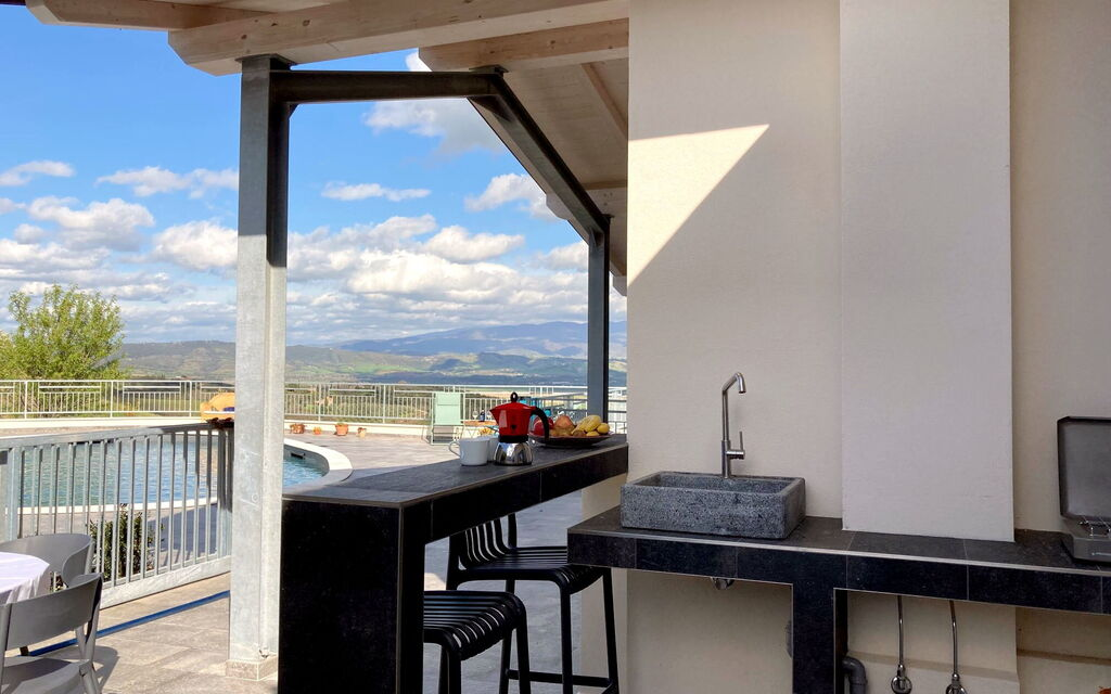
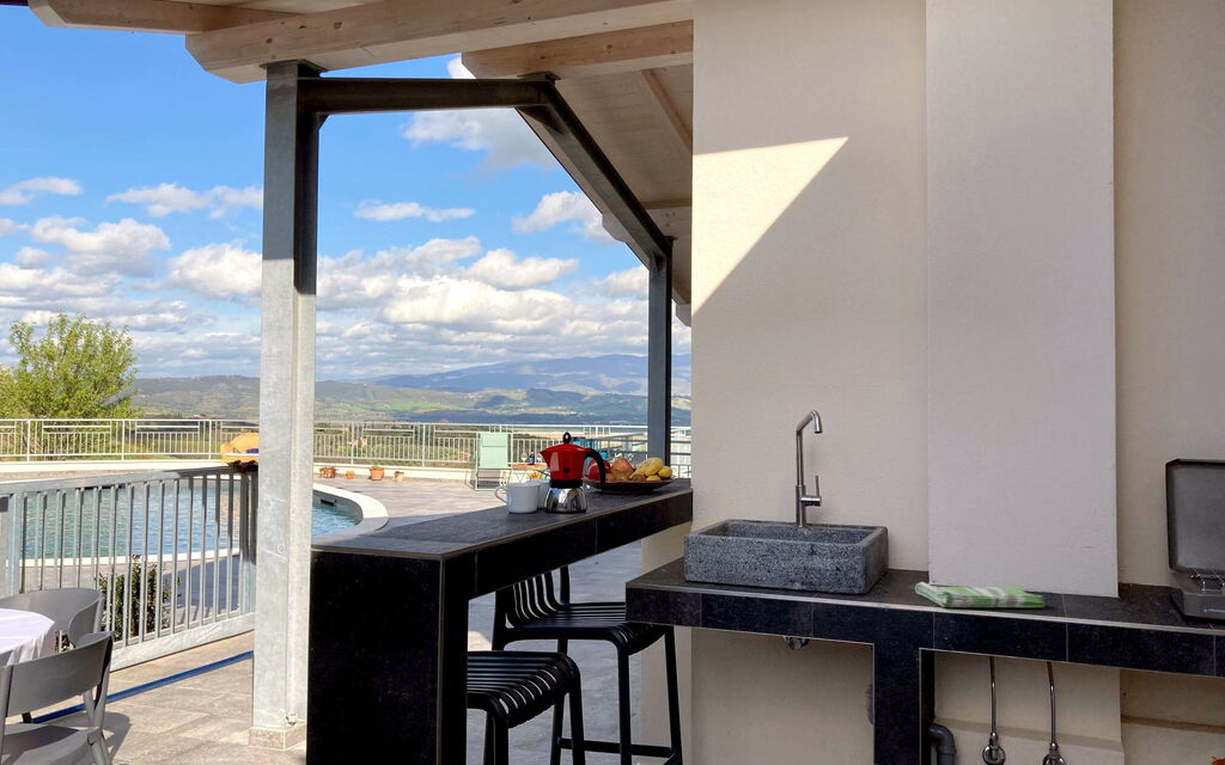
+ dish towel (977, 592)
